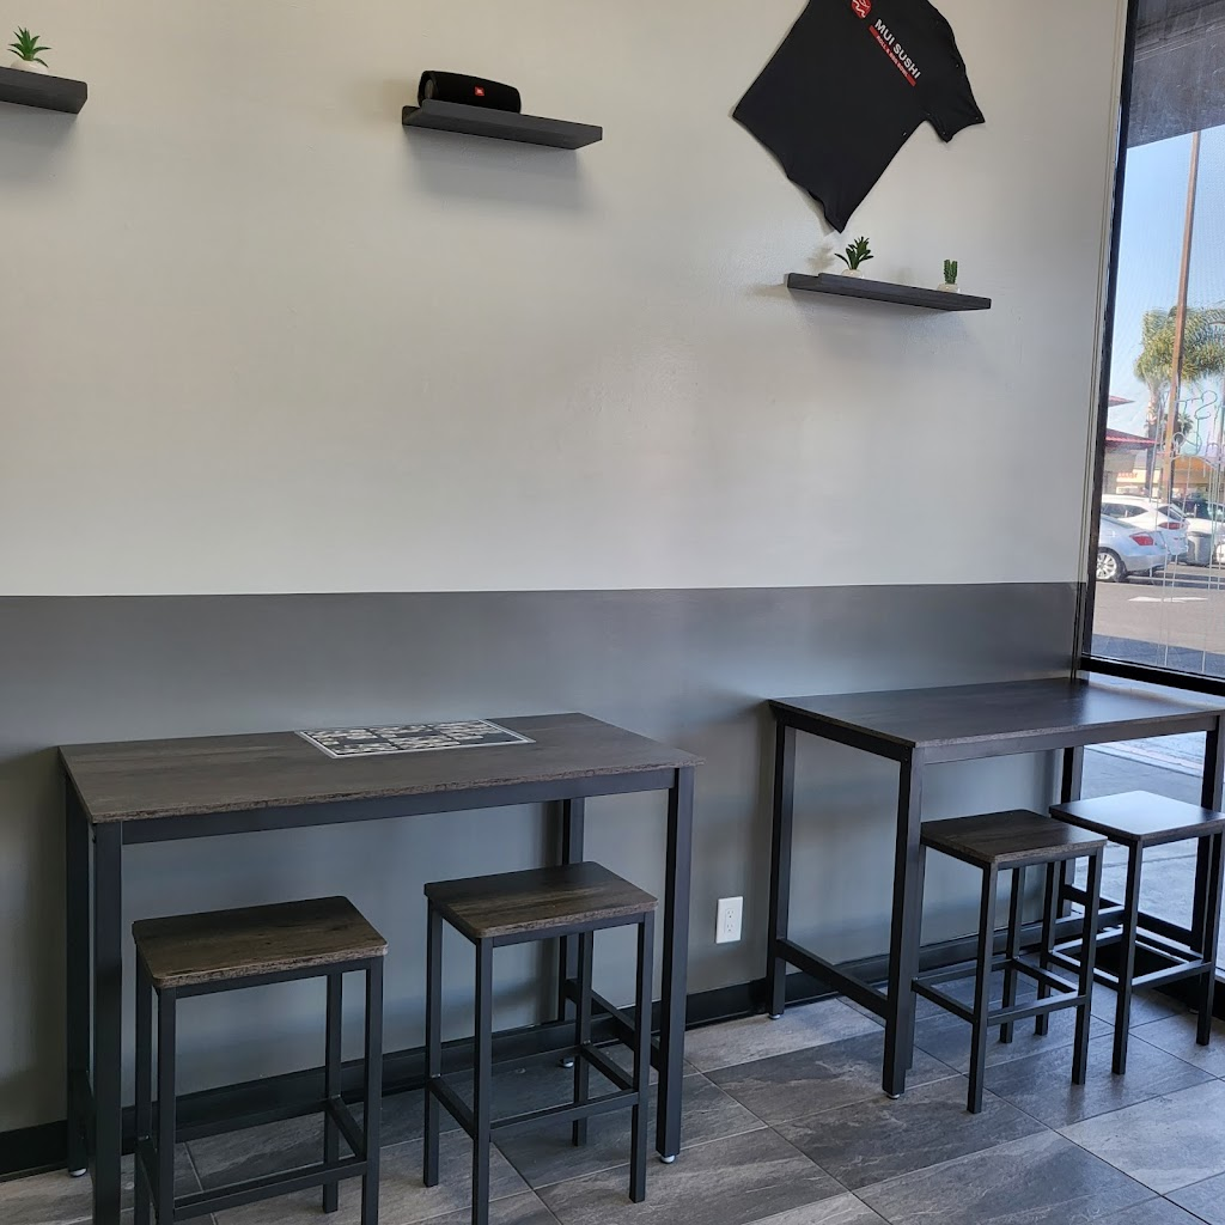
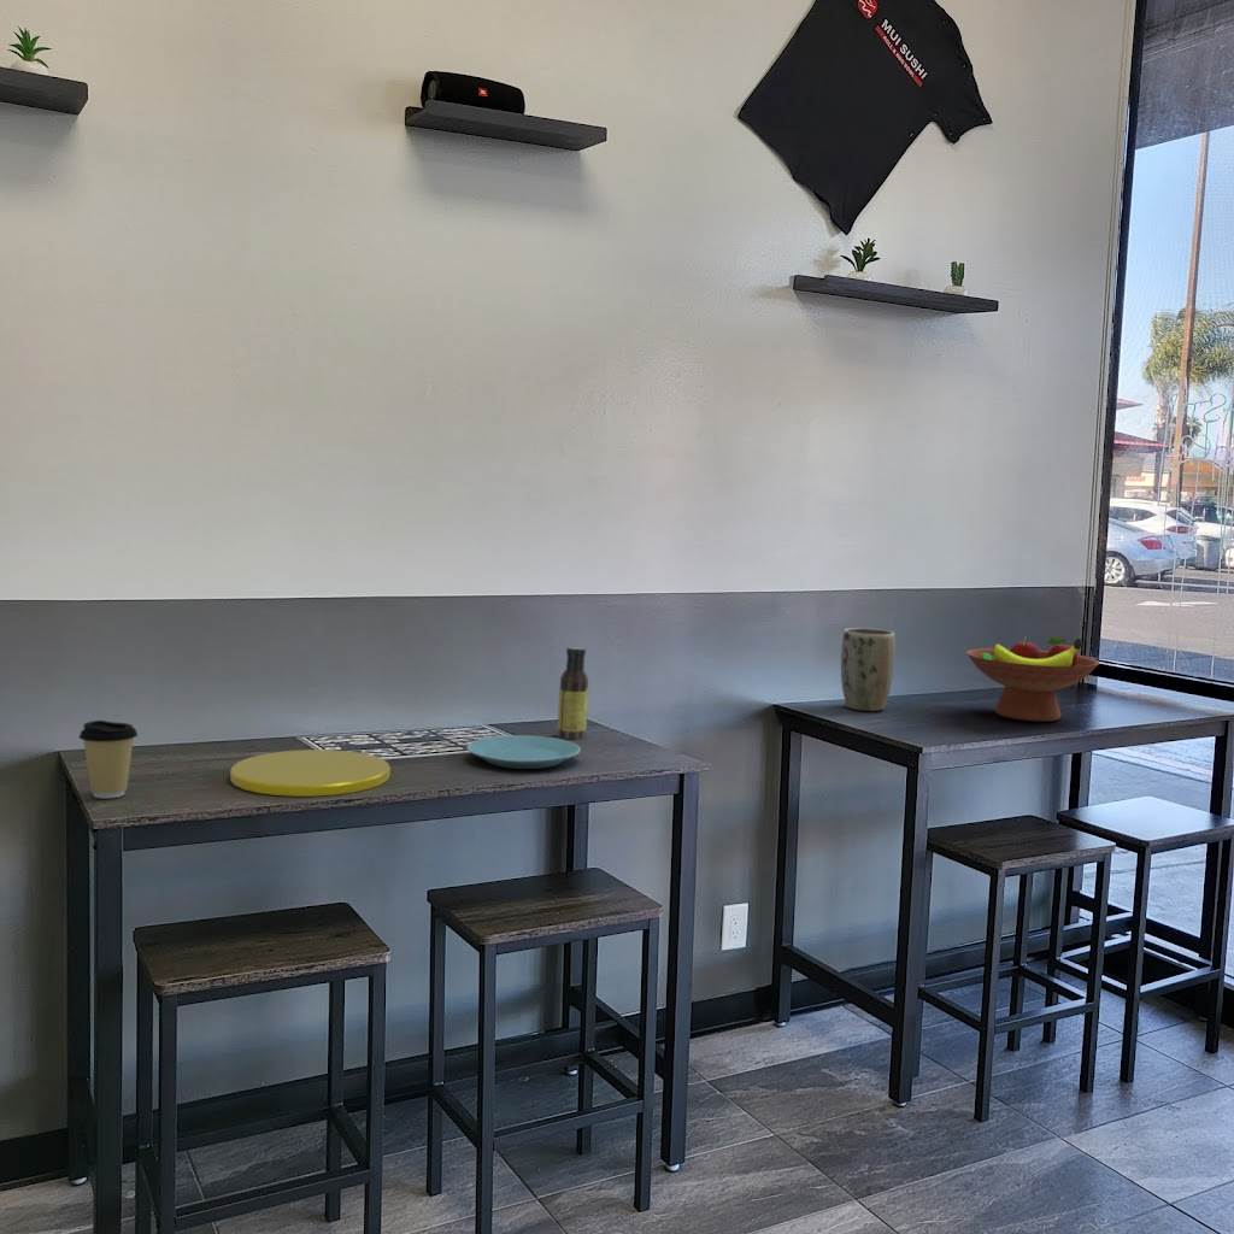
+ coffee cup (108, 759)
+ plate (523, 753)
+ sauce bottle (572, 692)
+ plate (311, 770)
+ fruit bowl (1030, 675)
+ plant pot (866, 669)
